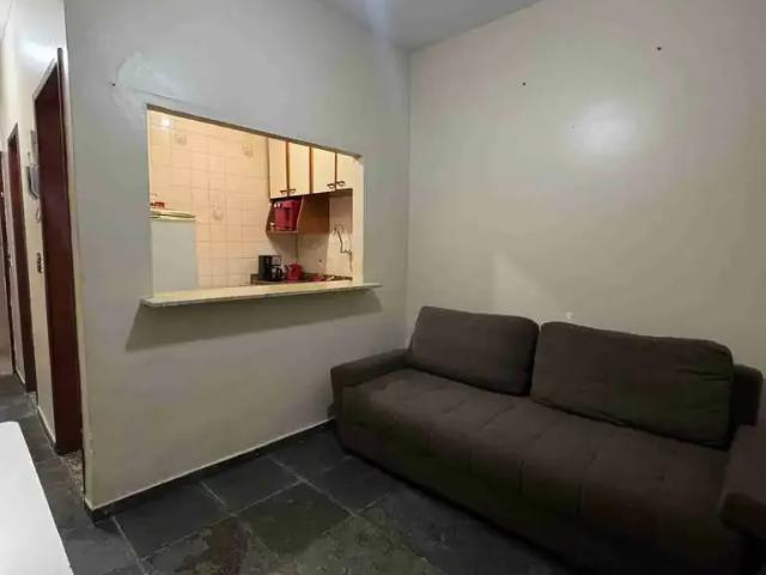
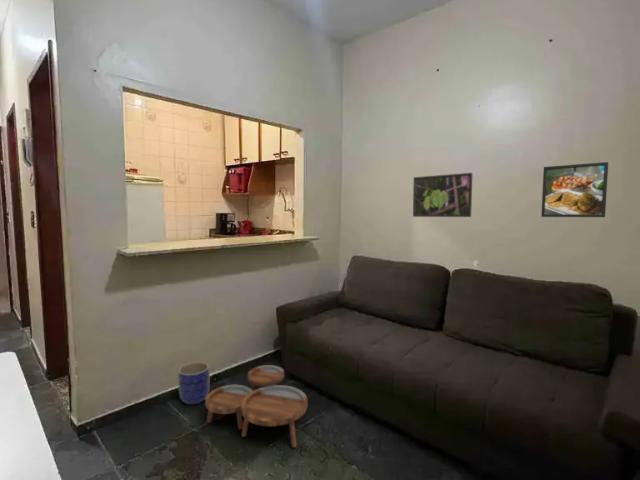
+ nesting tables (261, 402)
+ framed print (573, 191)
+ planter (194, 383)
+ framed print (440, 196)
